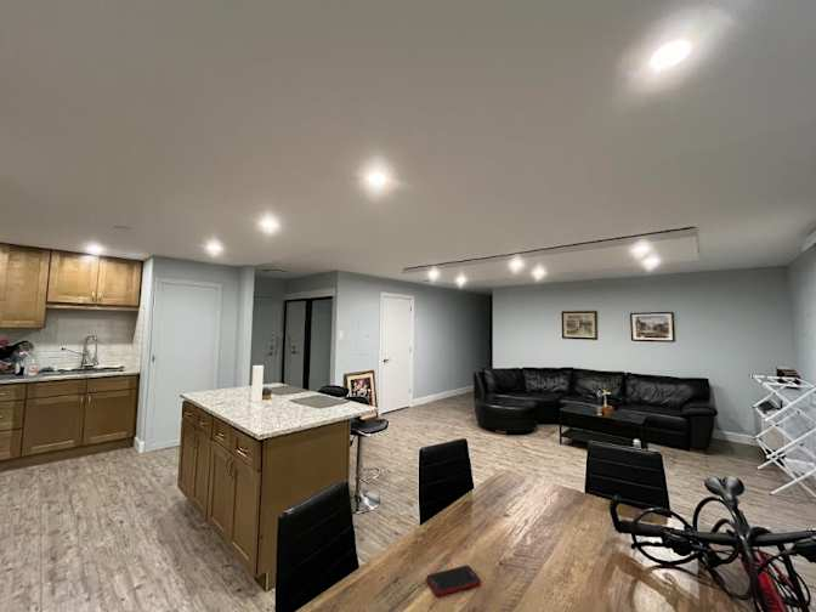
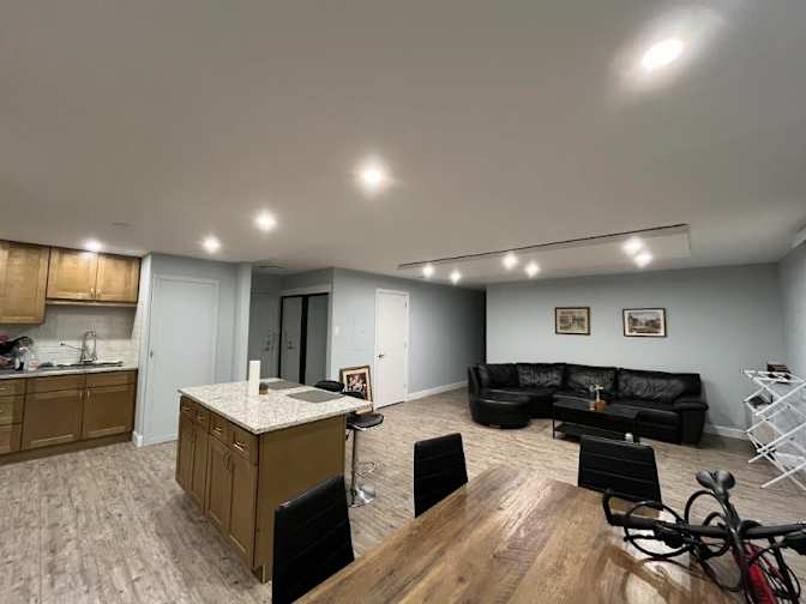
- cell phone (453, 579)
